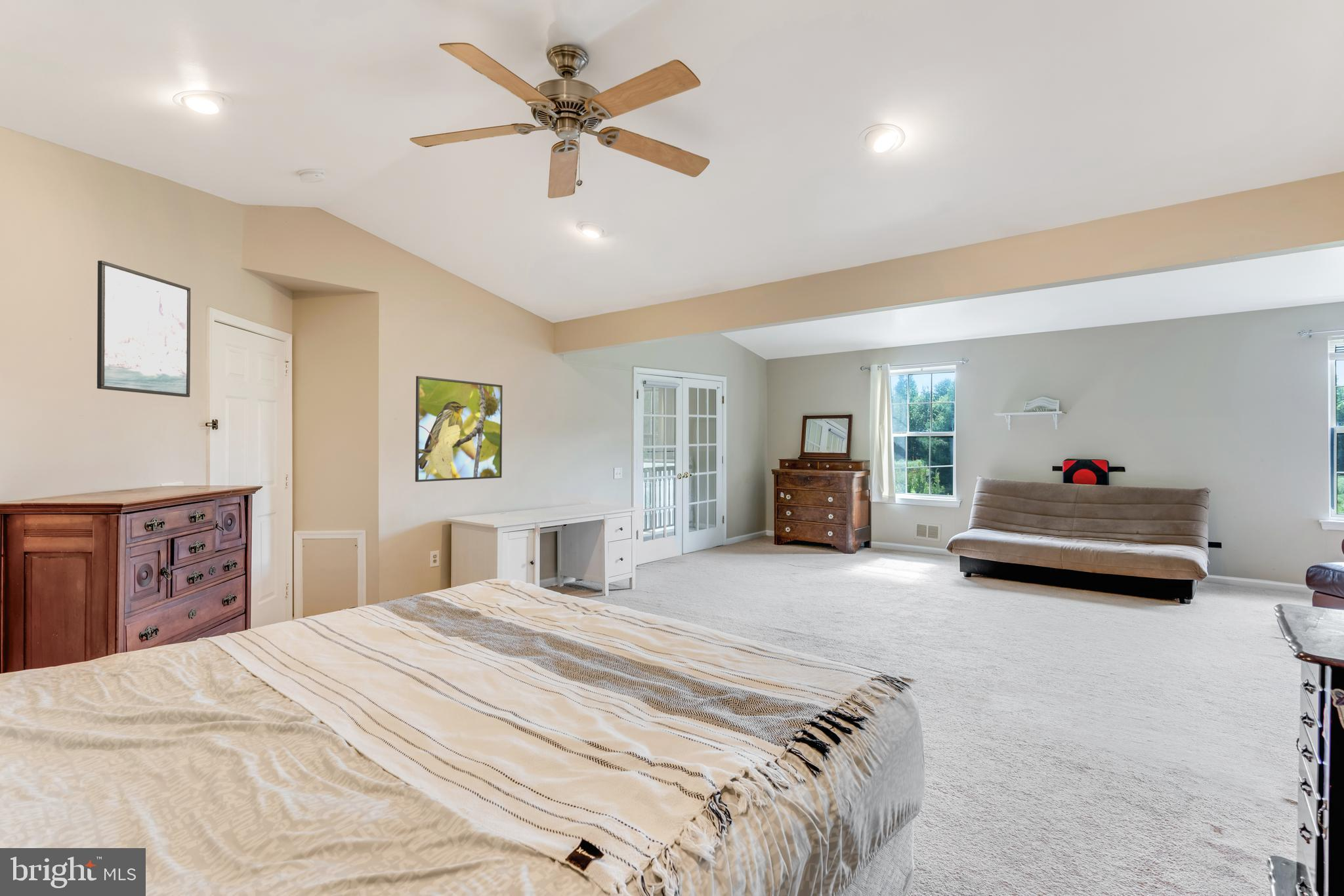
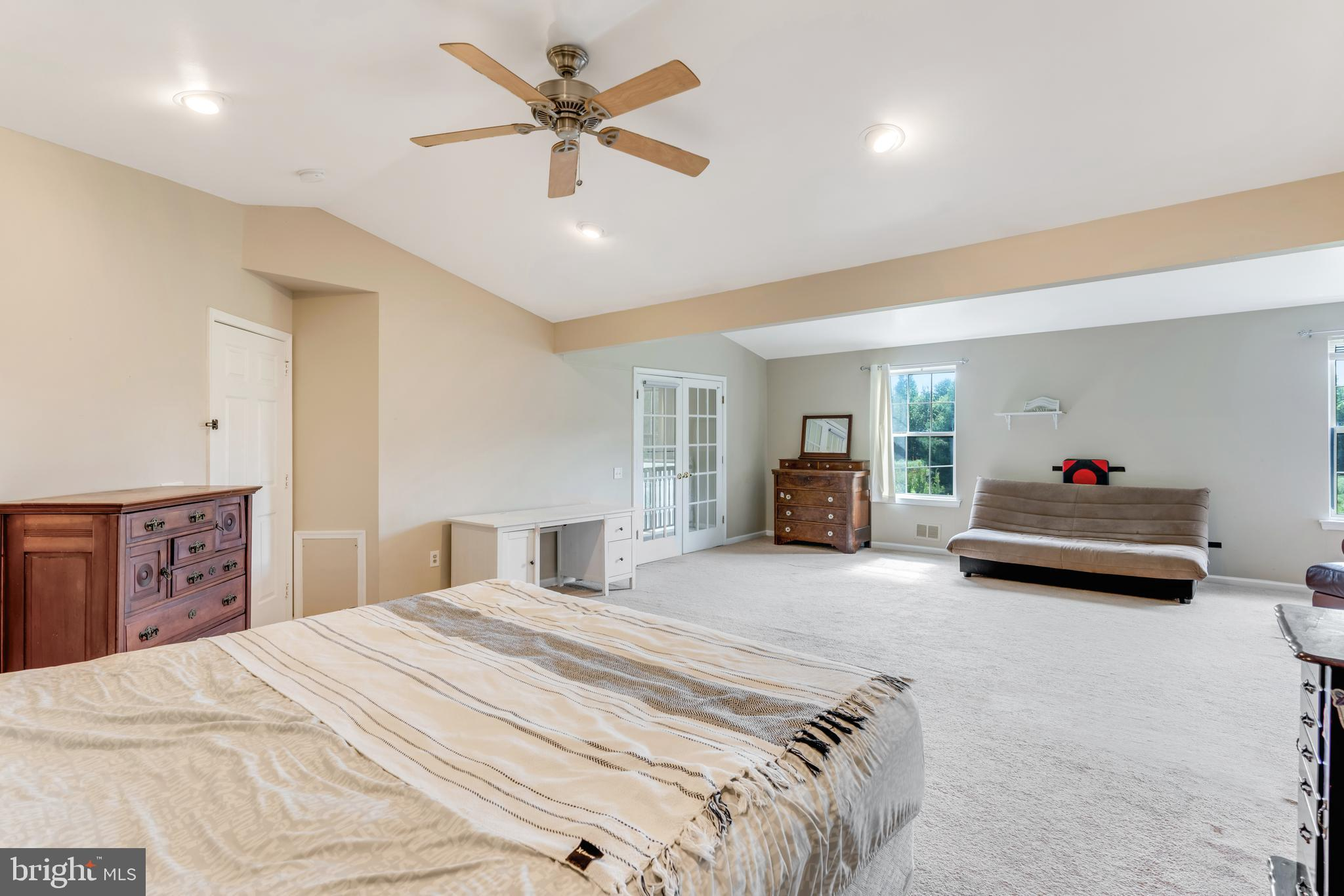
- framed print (461, 430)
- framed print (147, 334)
